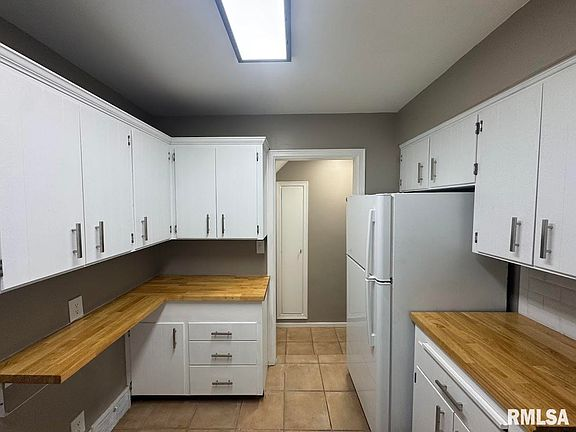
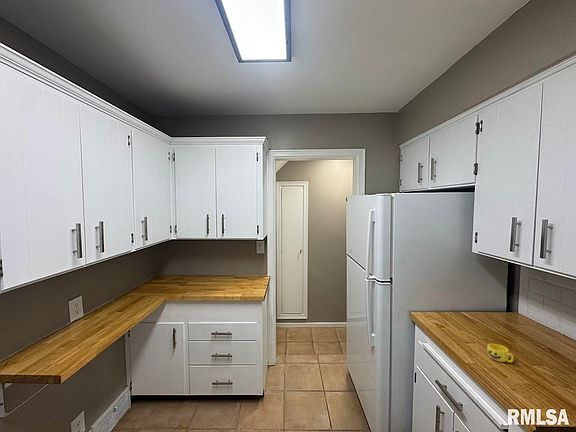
+ cup (500, 354)
